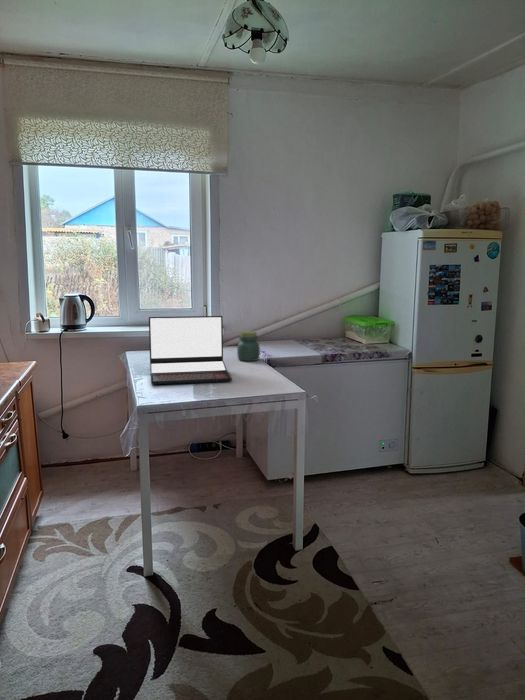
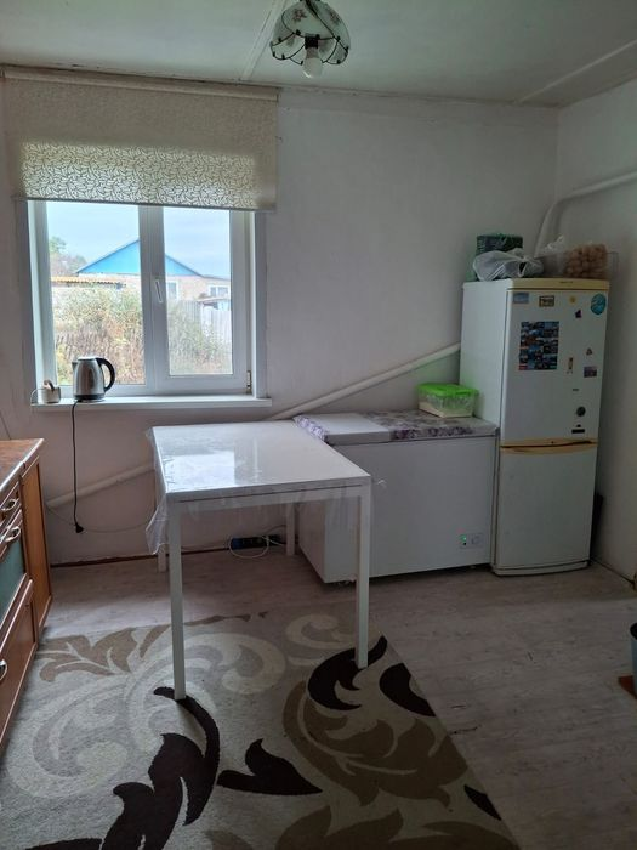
- laptop (189, 348)
- jar (248, 345)
